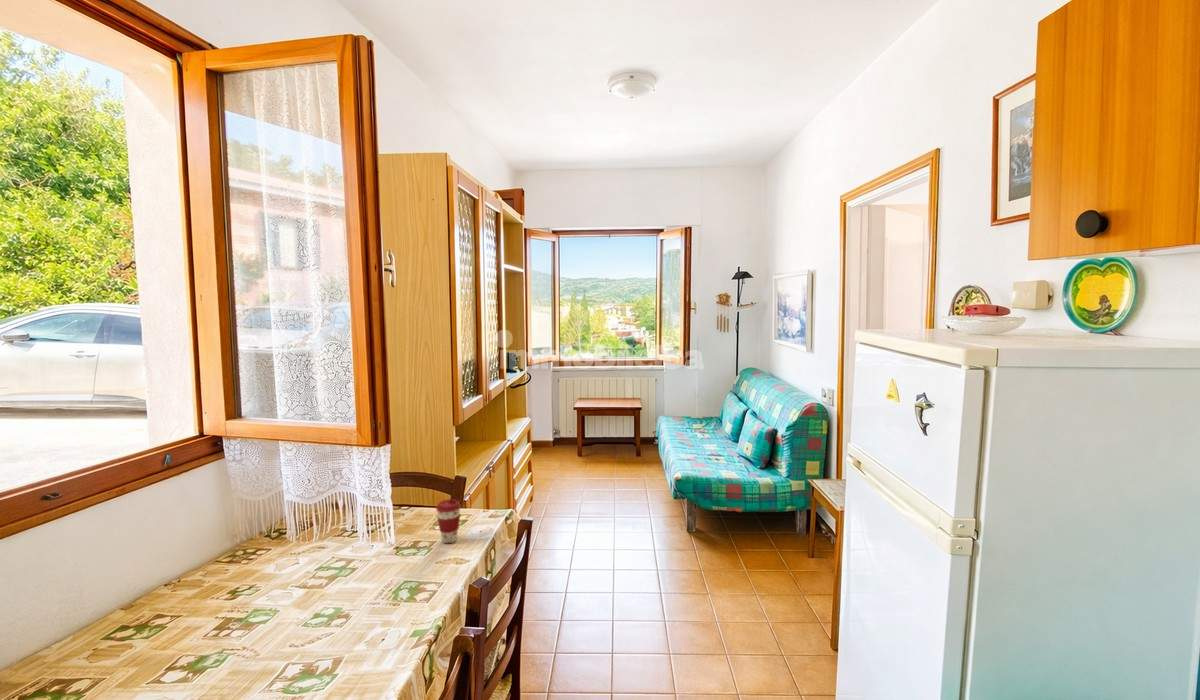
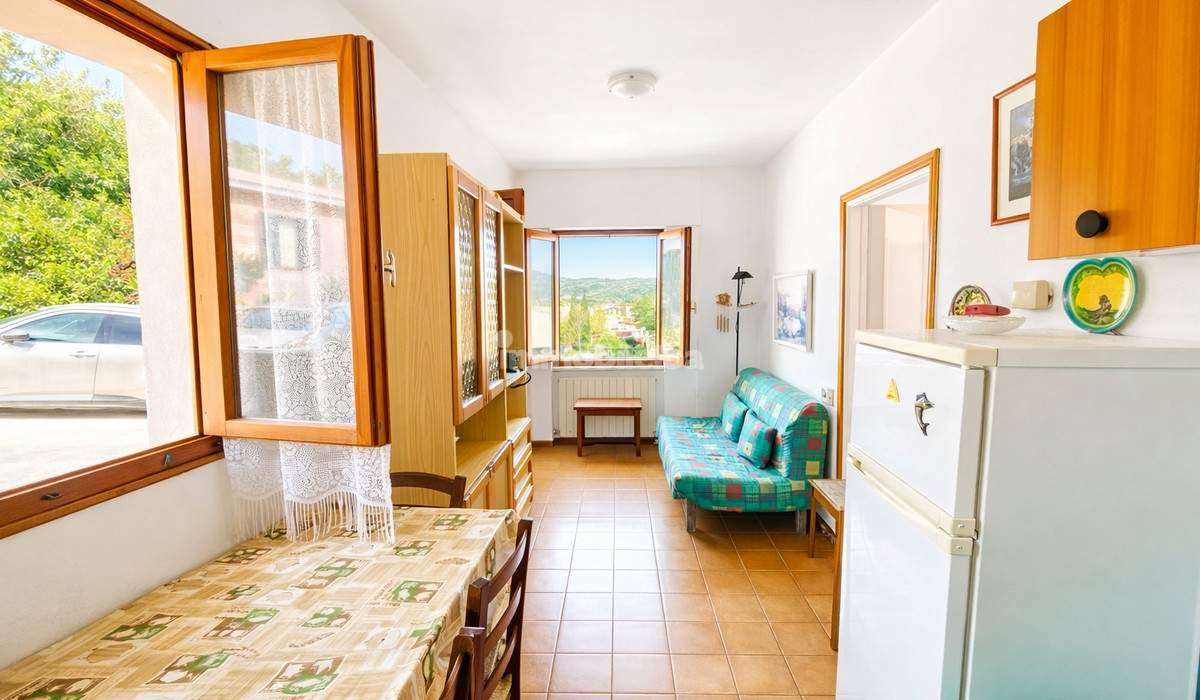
- coffee cup (449, 521)
